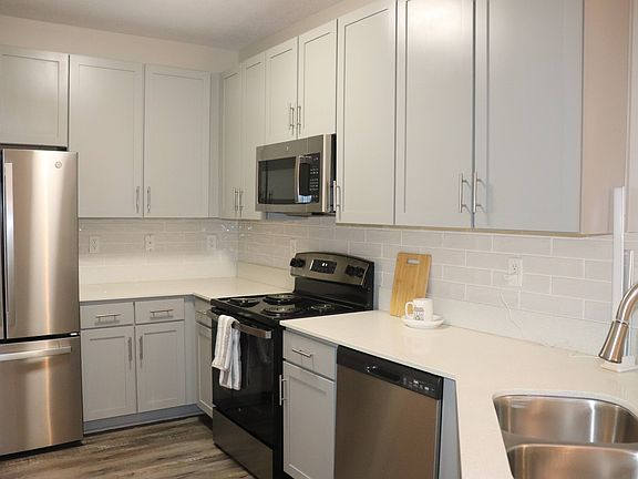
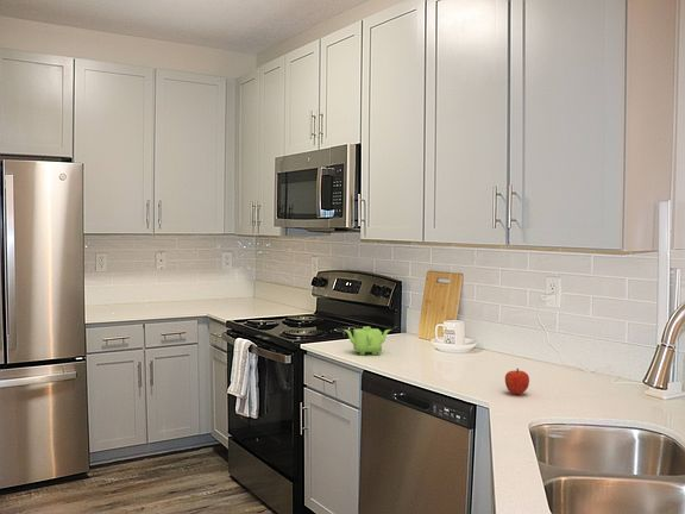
+ fruit (516, 381)
+ teapot (366, 339)
